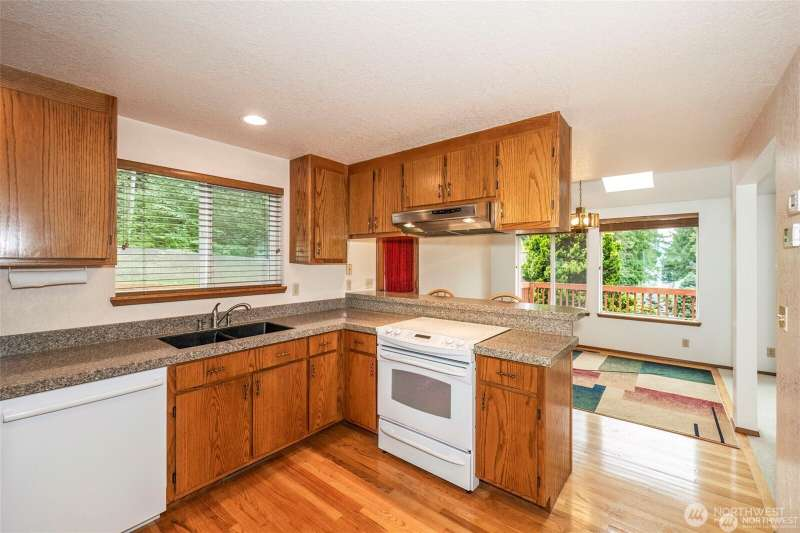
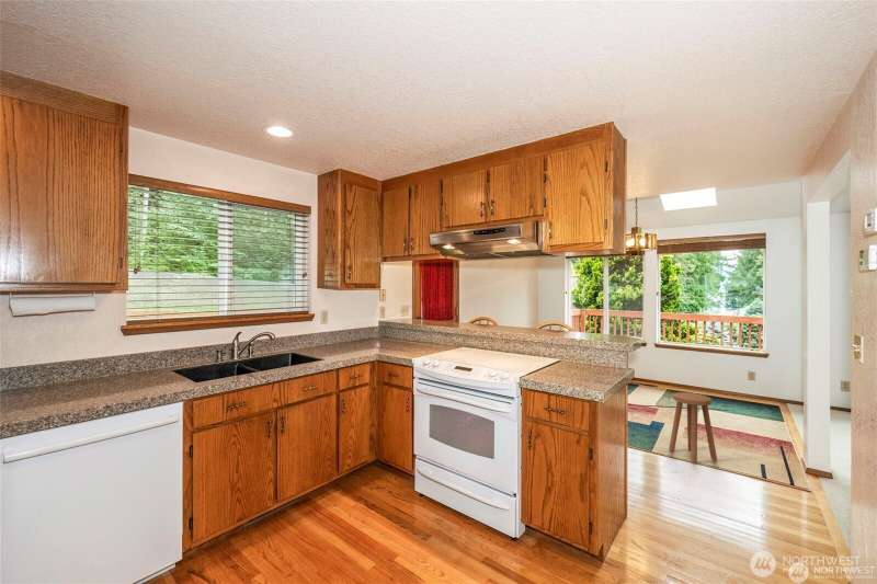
+ stool (692, 426)
